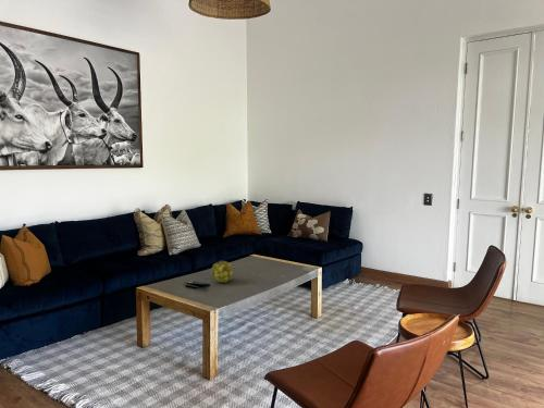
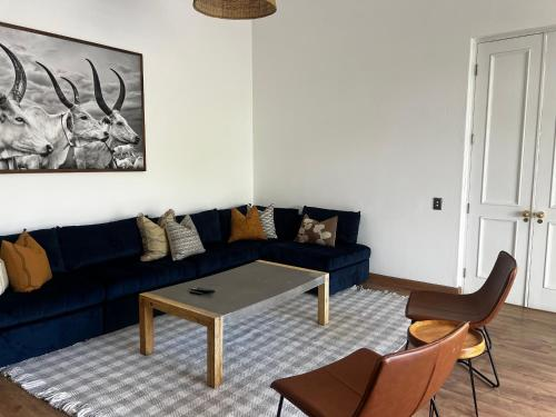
- decorative ball (222, 271)
